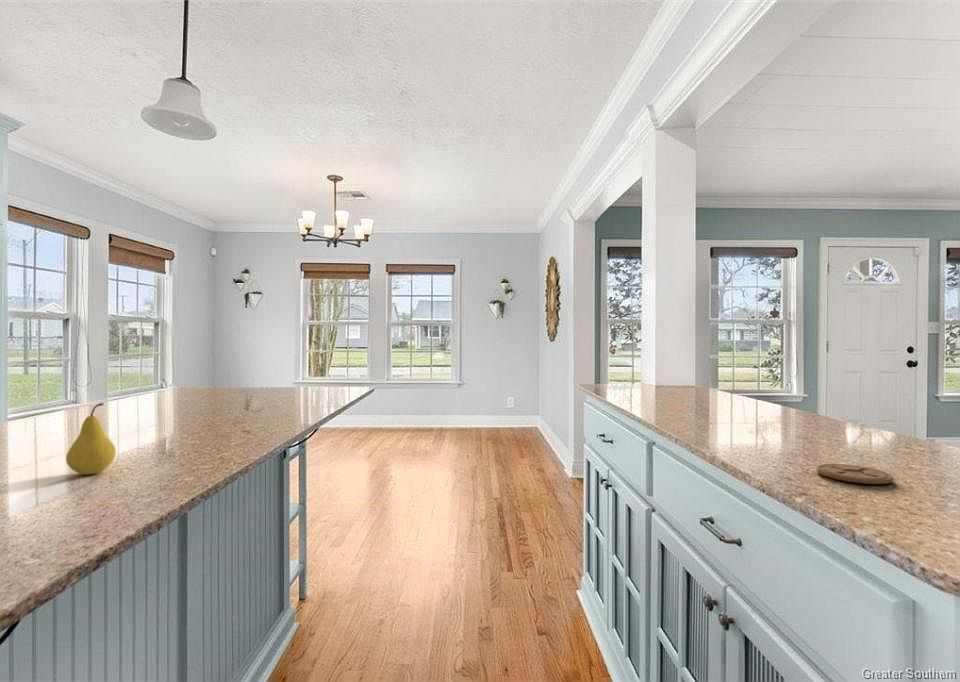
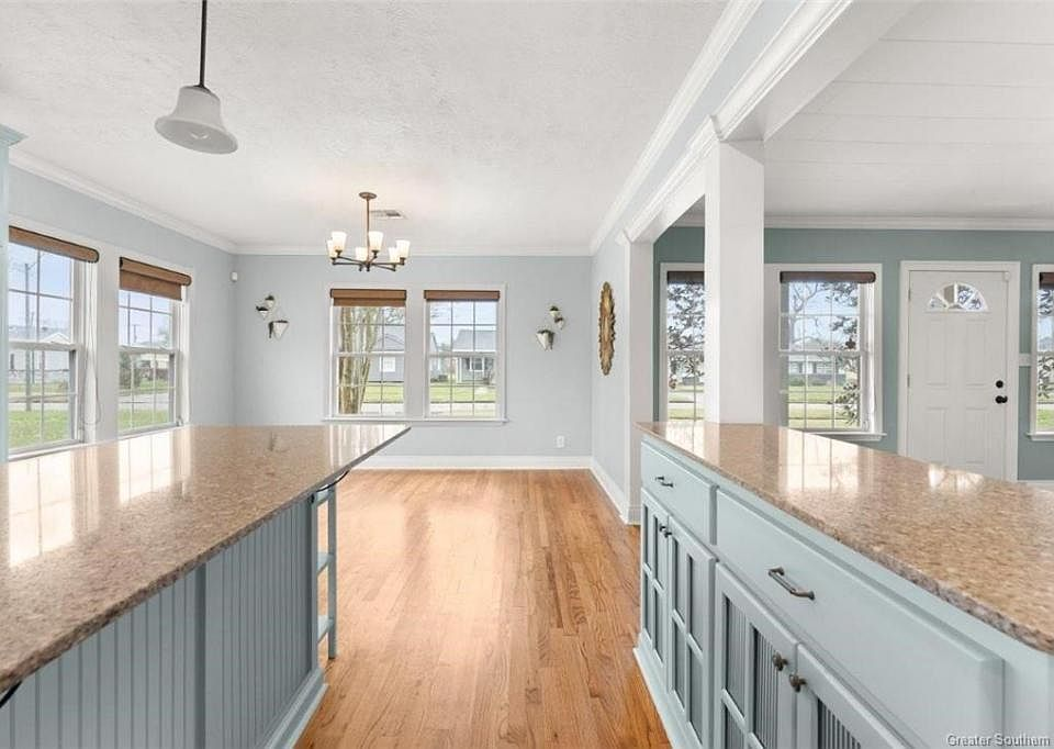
- fruit (91, 437)
- coaster (853, 473)
